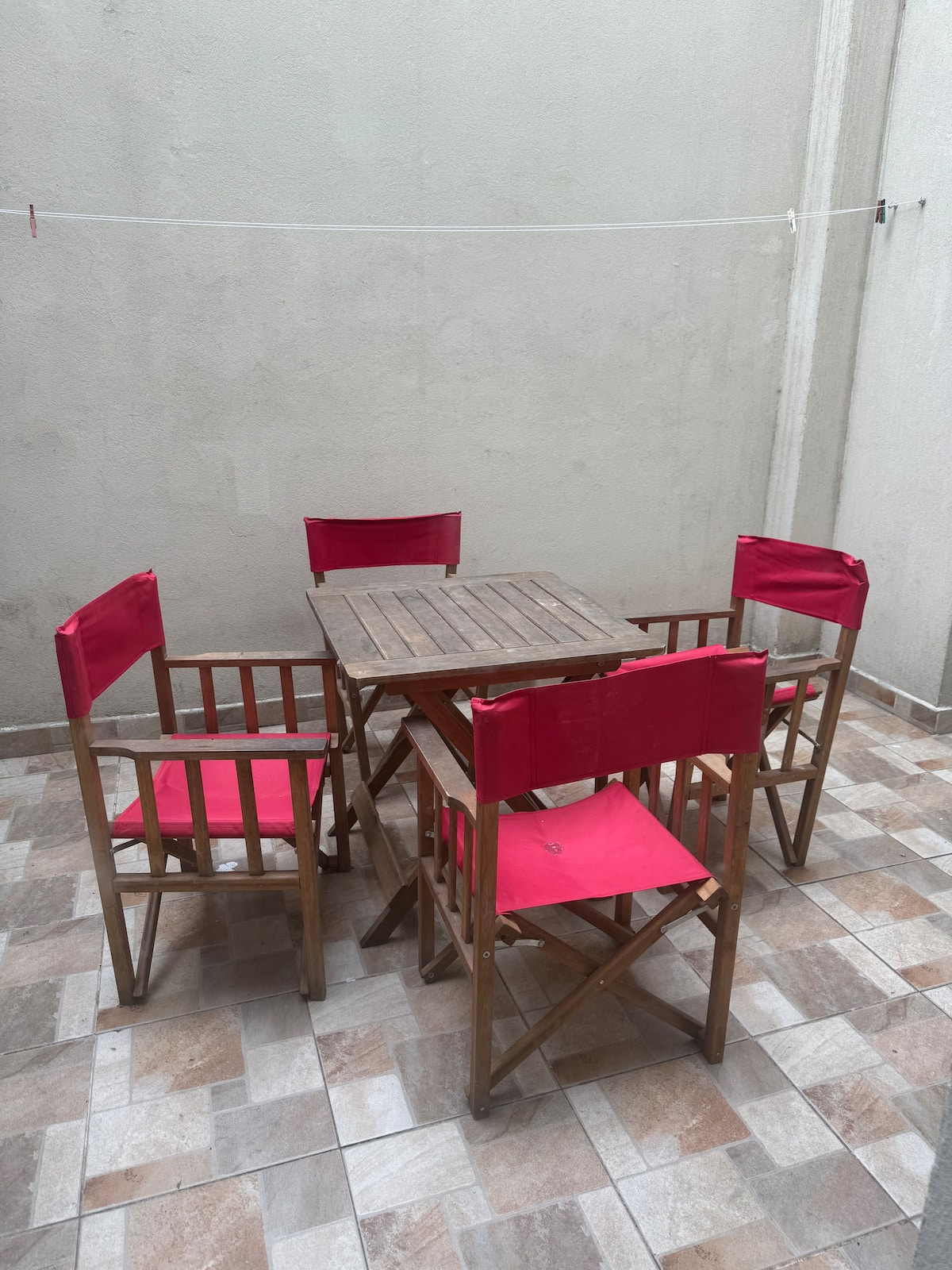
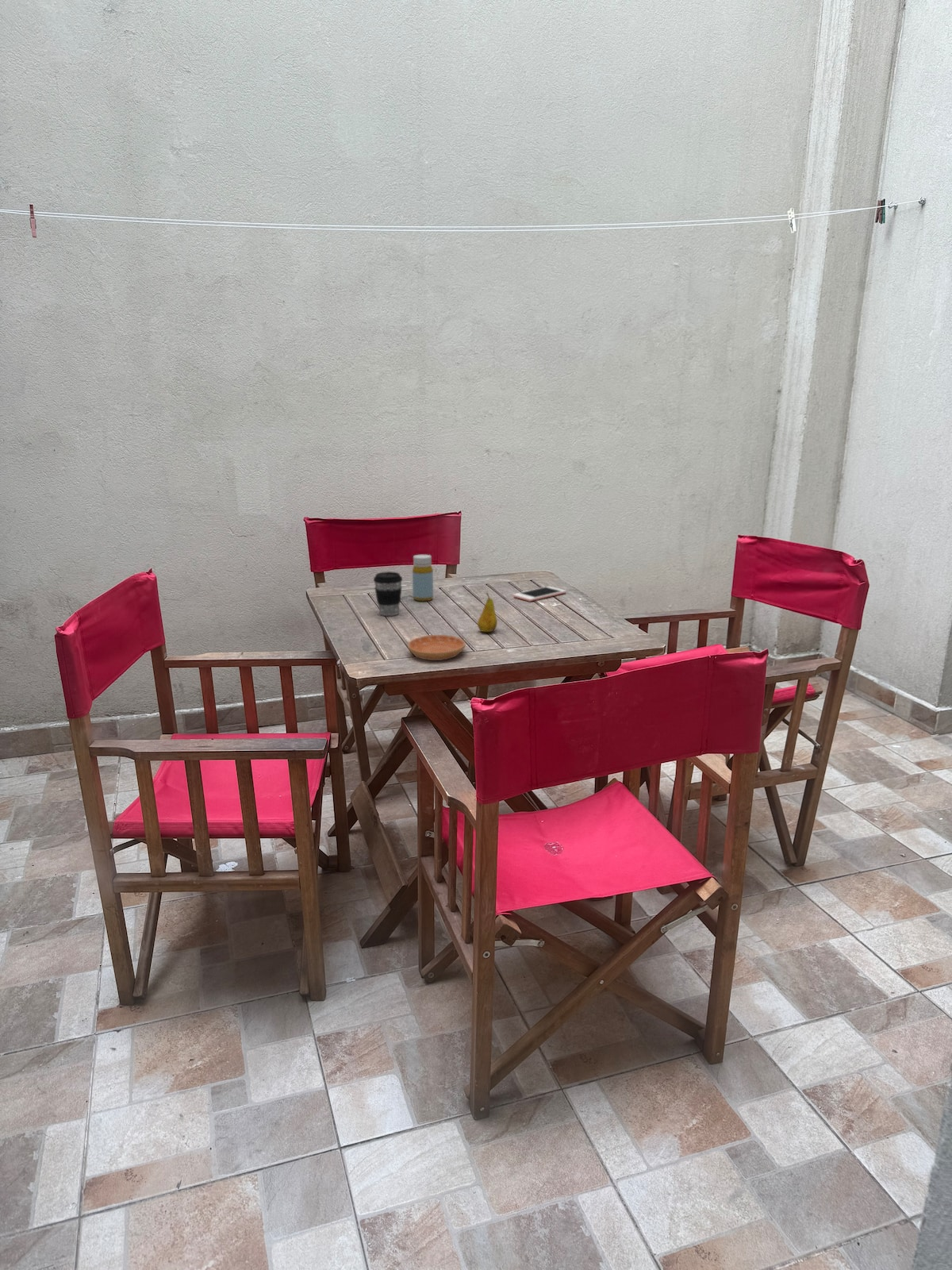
+ bottle (422, 577)
+ saucer (436, 648)
+ fruit (487, 611)
+ cell phone (539, 593)
+ coffee cup (388, 594)
